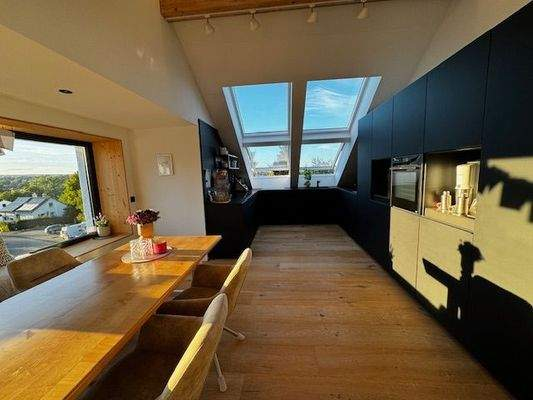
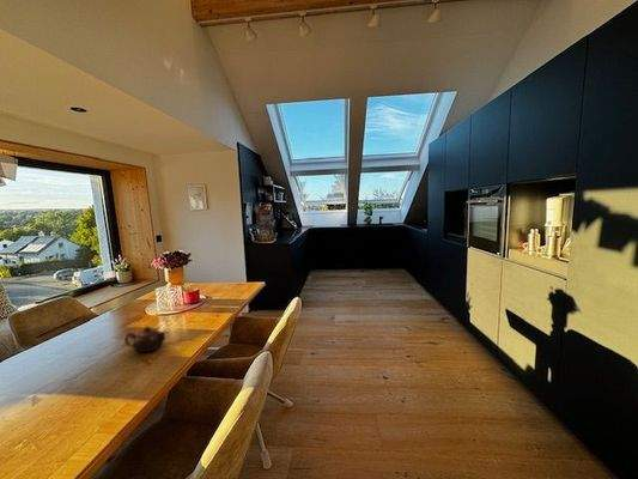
+ teapot (146, 336)
